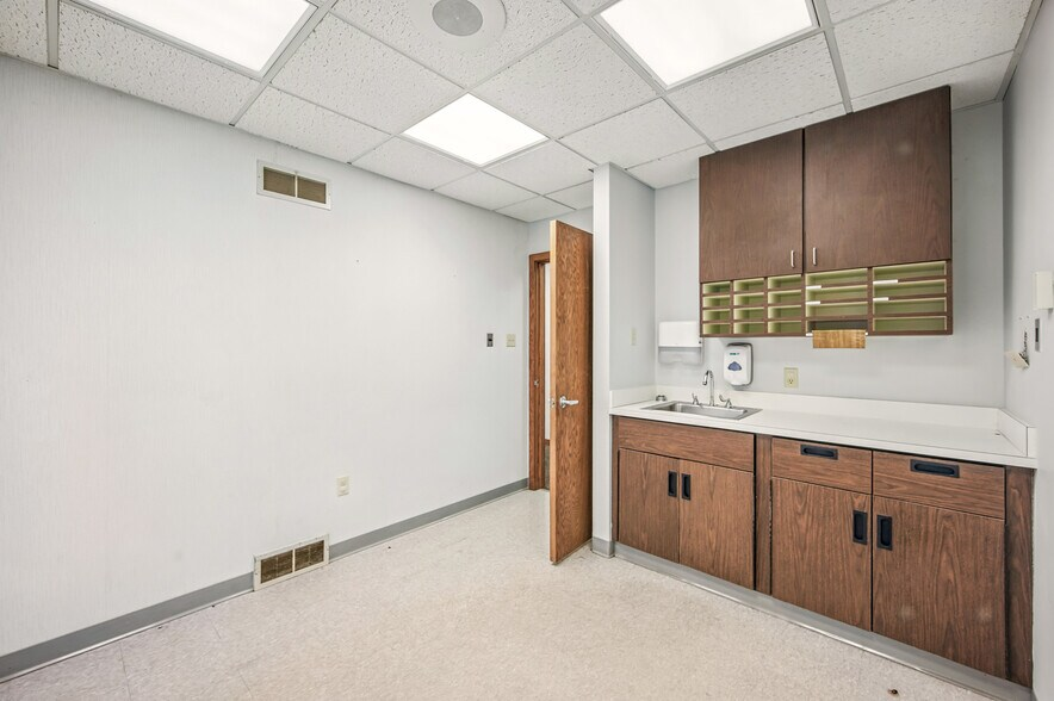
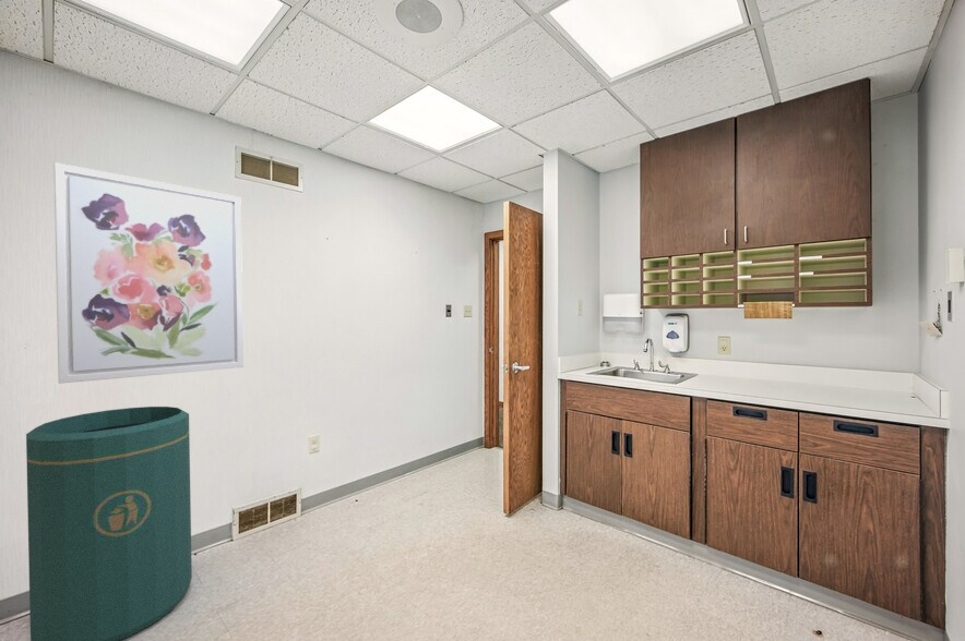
+ wall art (160, 278)
+ trash can (116, 513)
